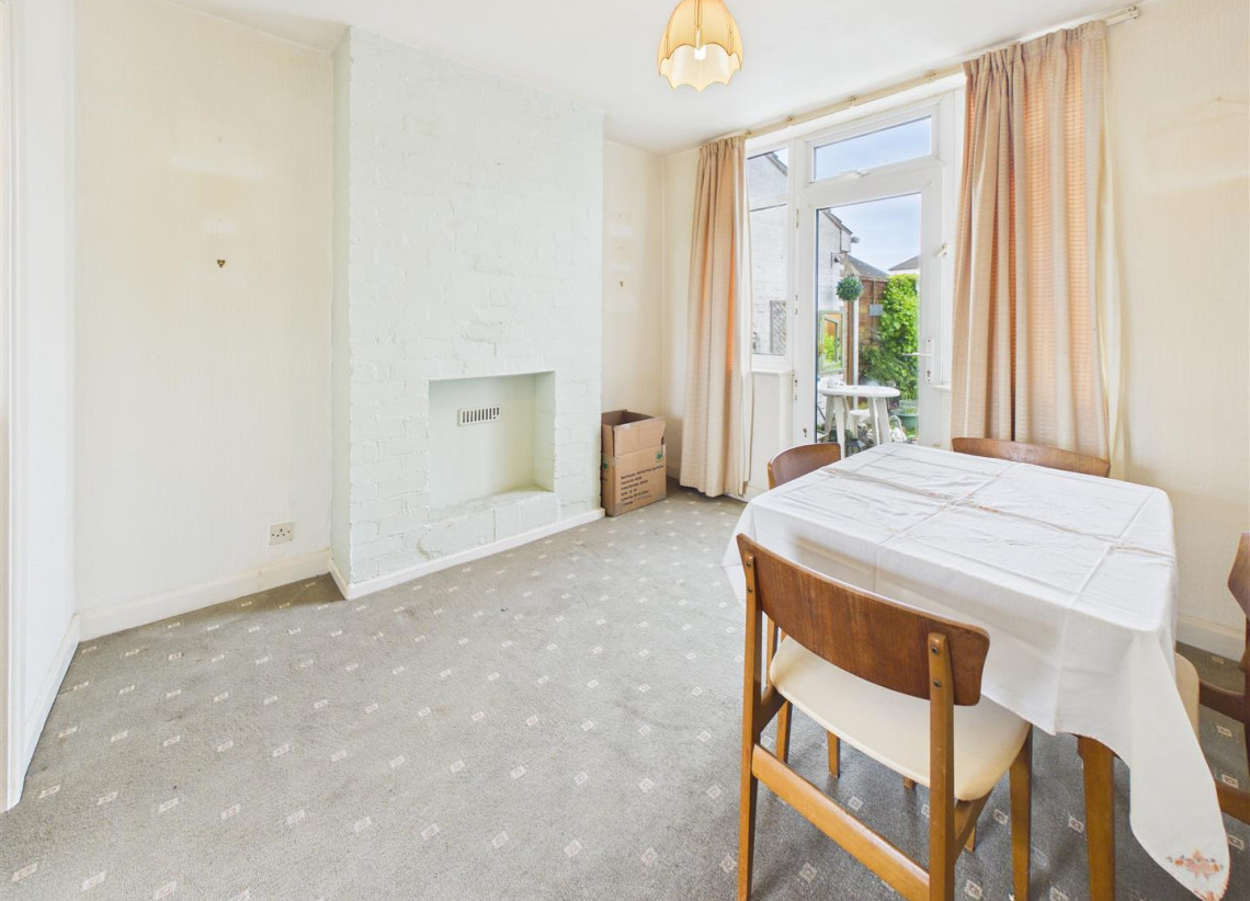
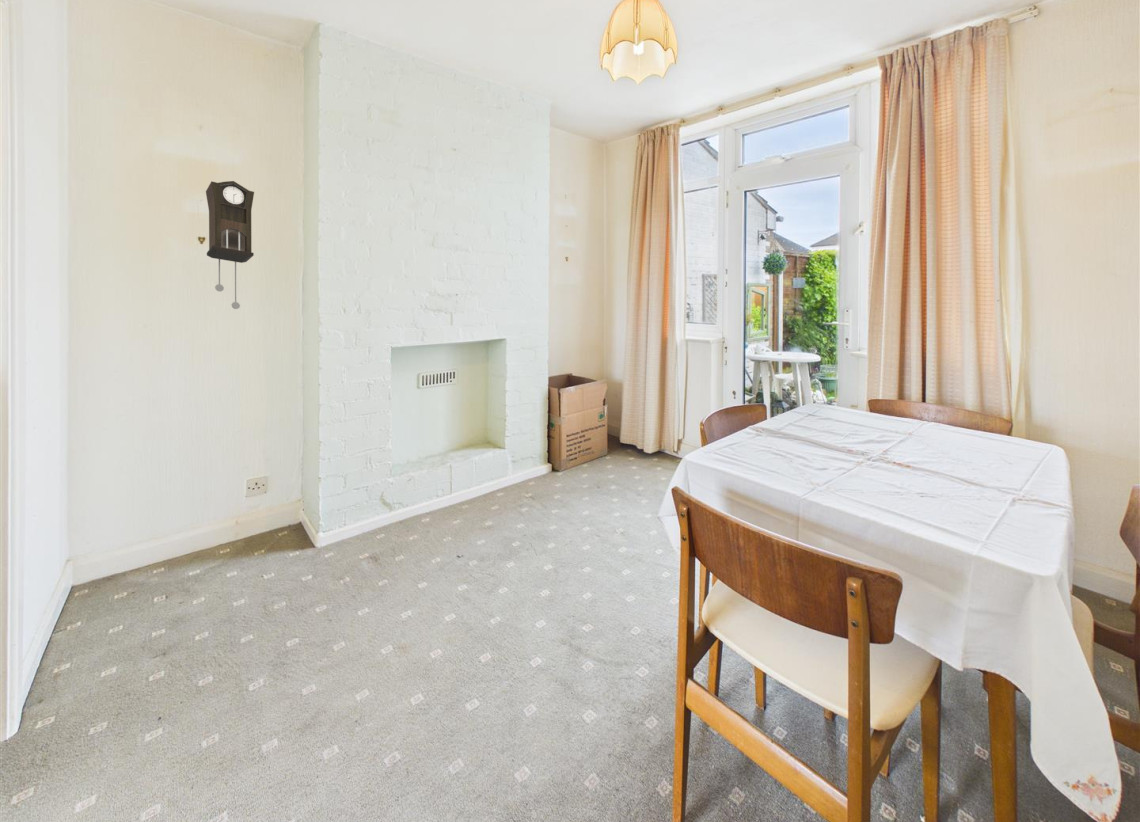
+ pendulum clock (230, 246)
